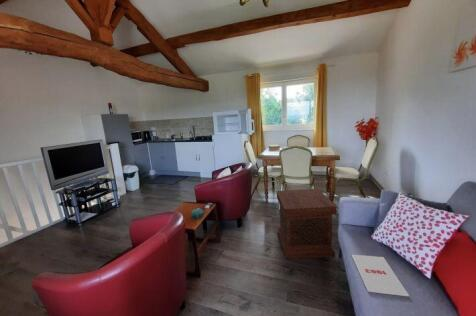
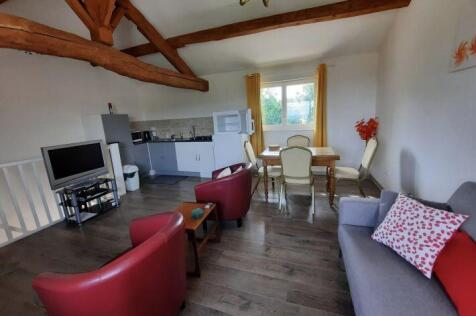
- magazine (376, 272)
- side table (303, 221)
